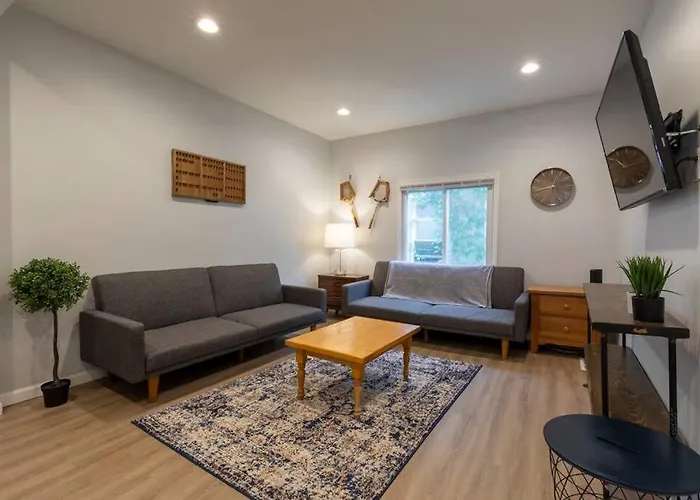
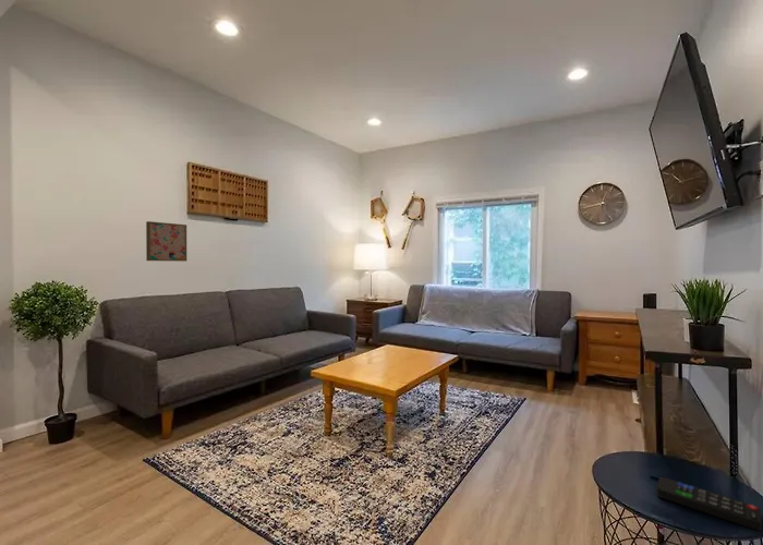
+ remote control (705, 500)
+ wall art (167, 242)
